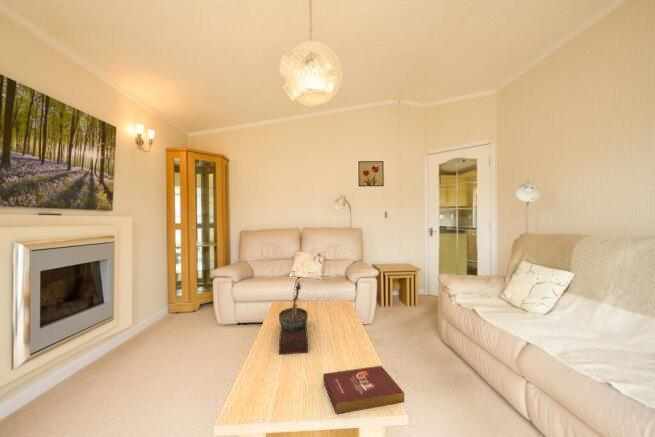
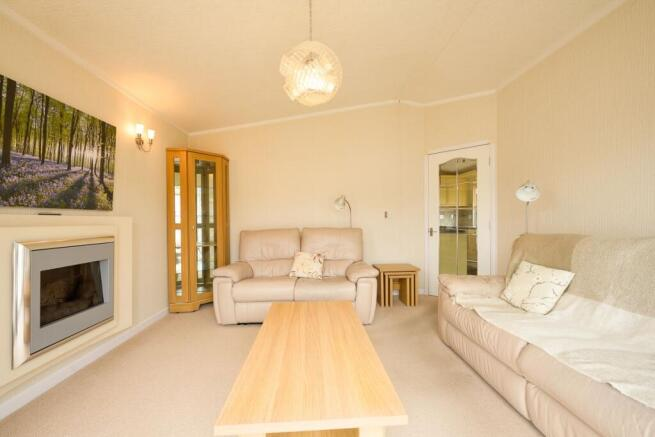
- wall art (370, 173)
- book (361, 387)
- bonsai tree (293, 308)
